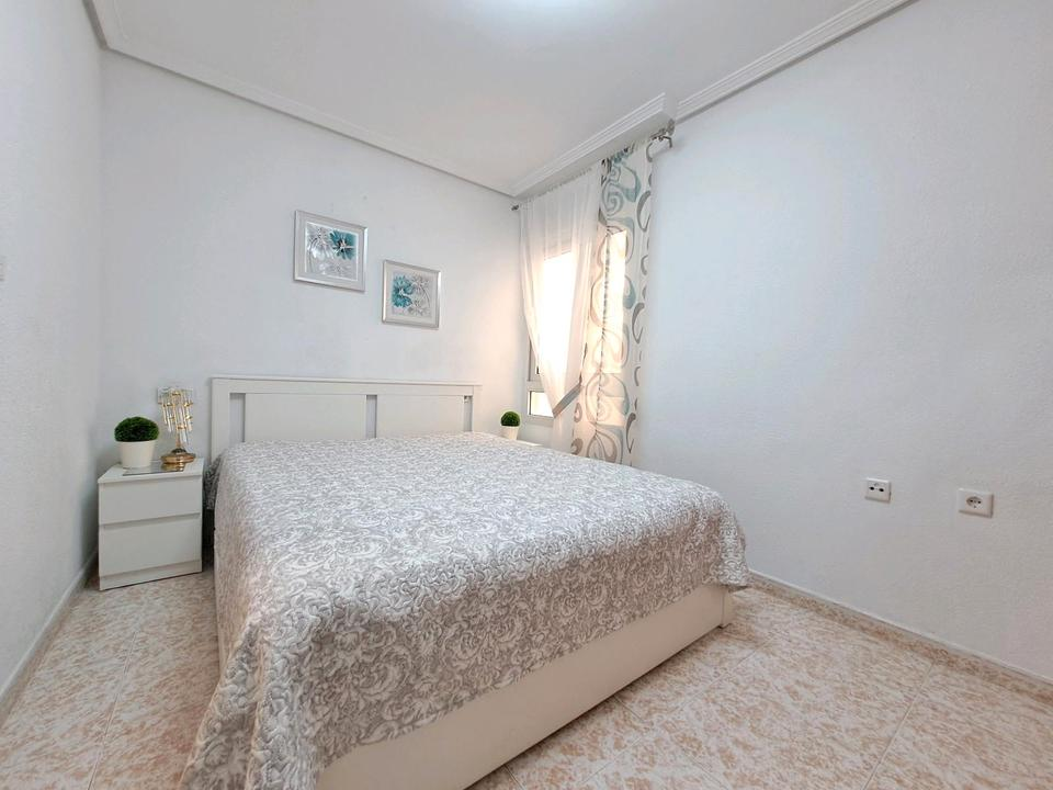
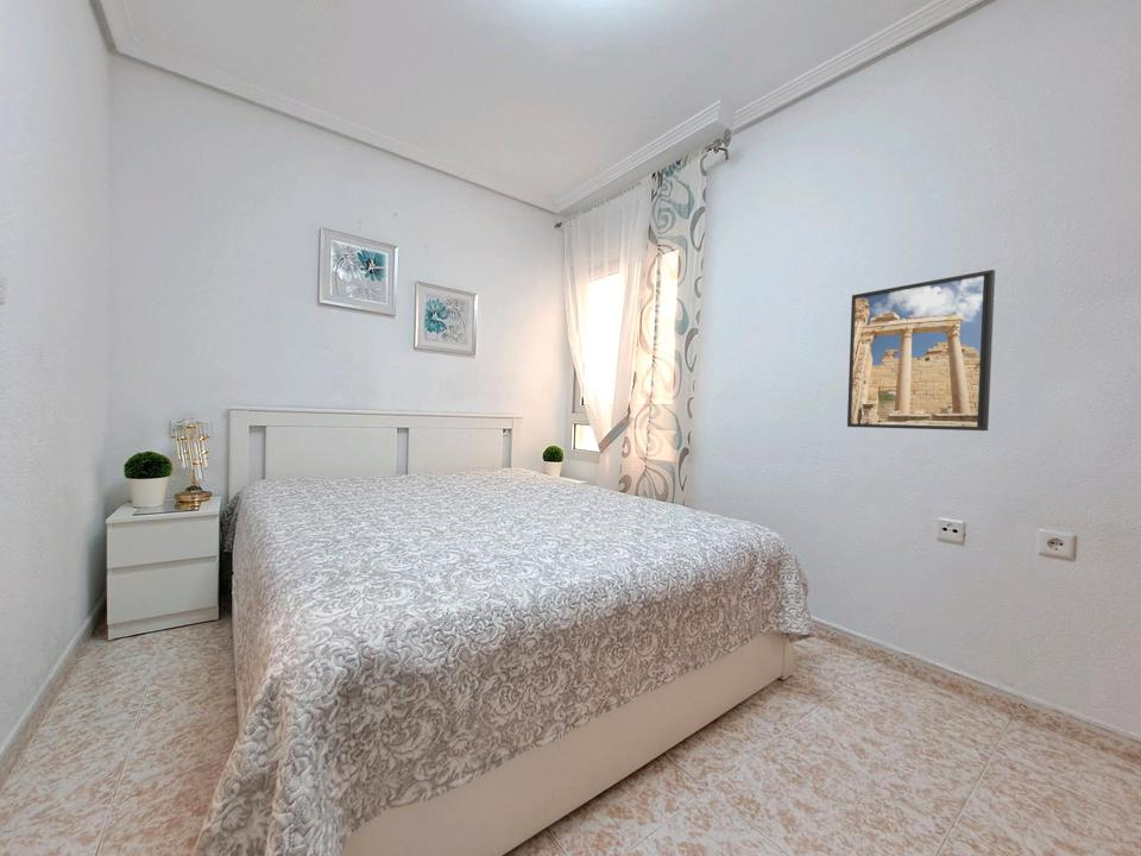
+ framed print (913, 355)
